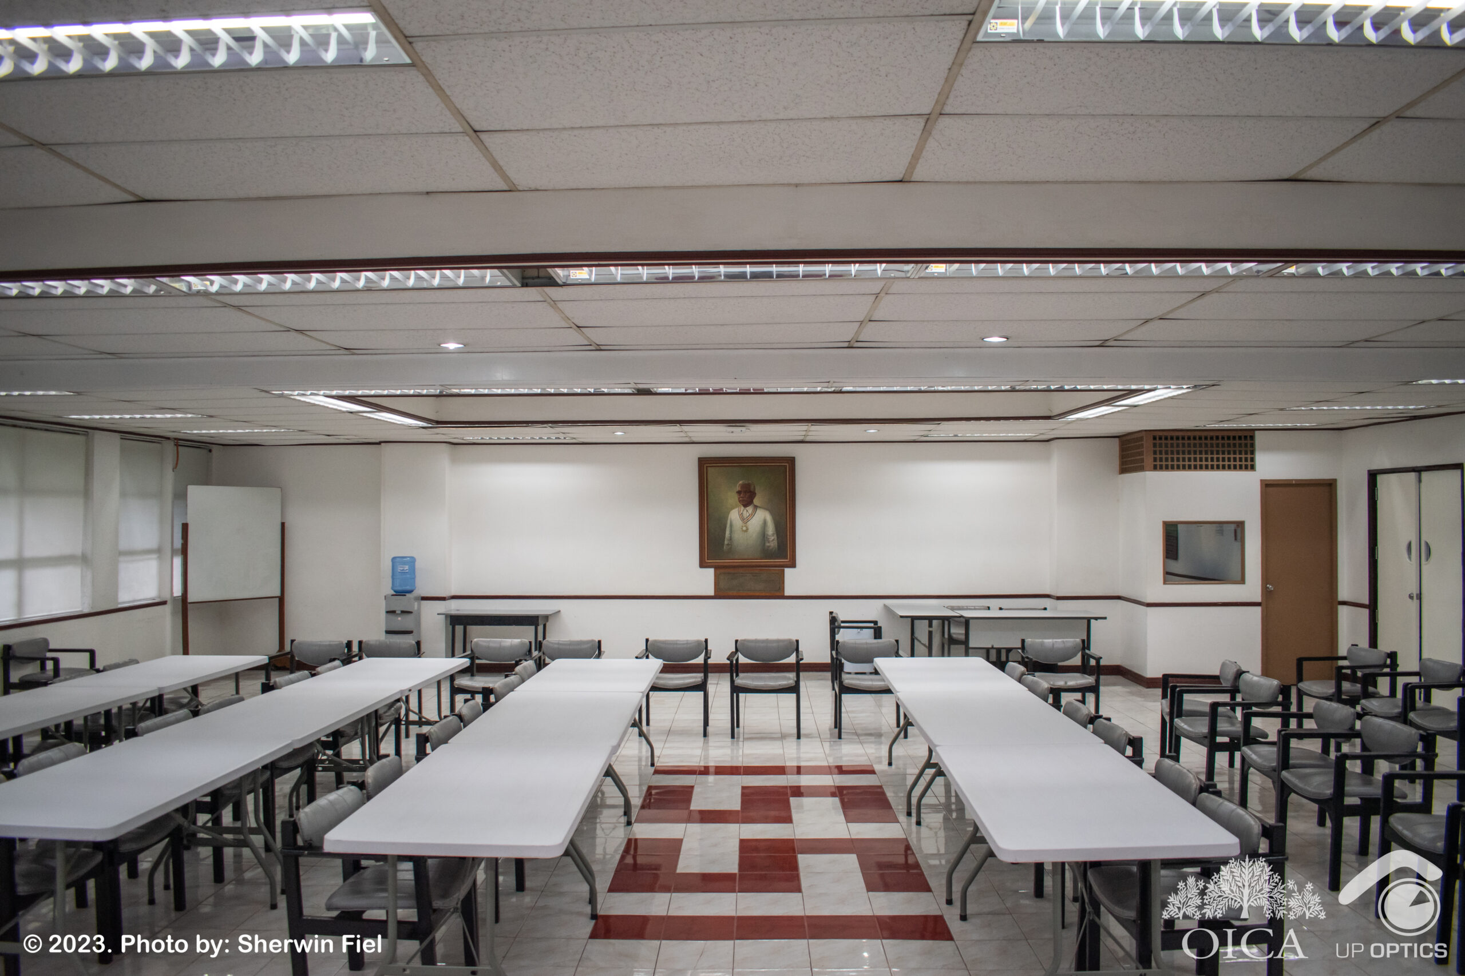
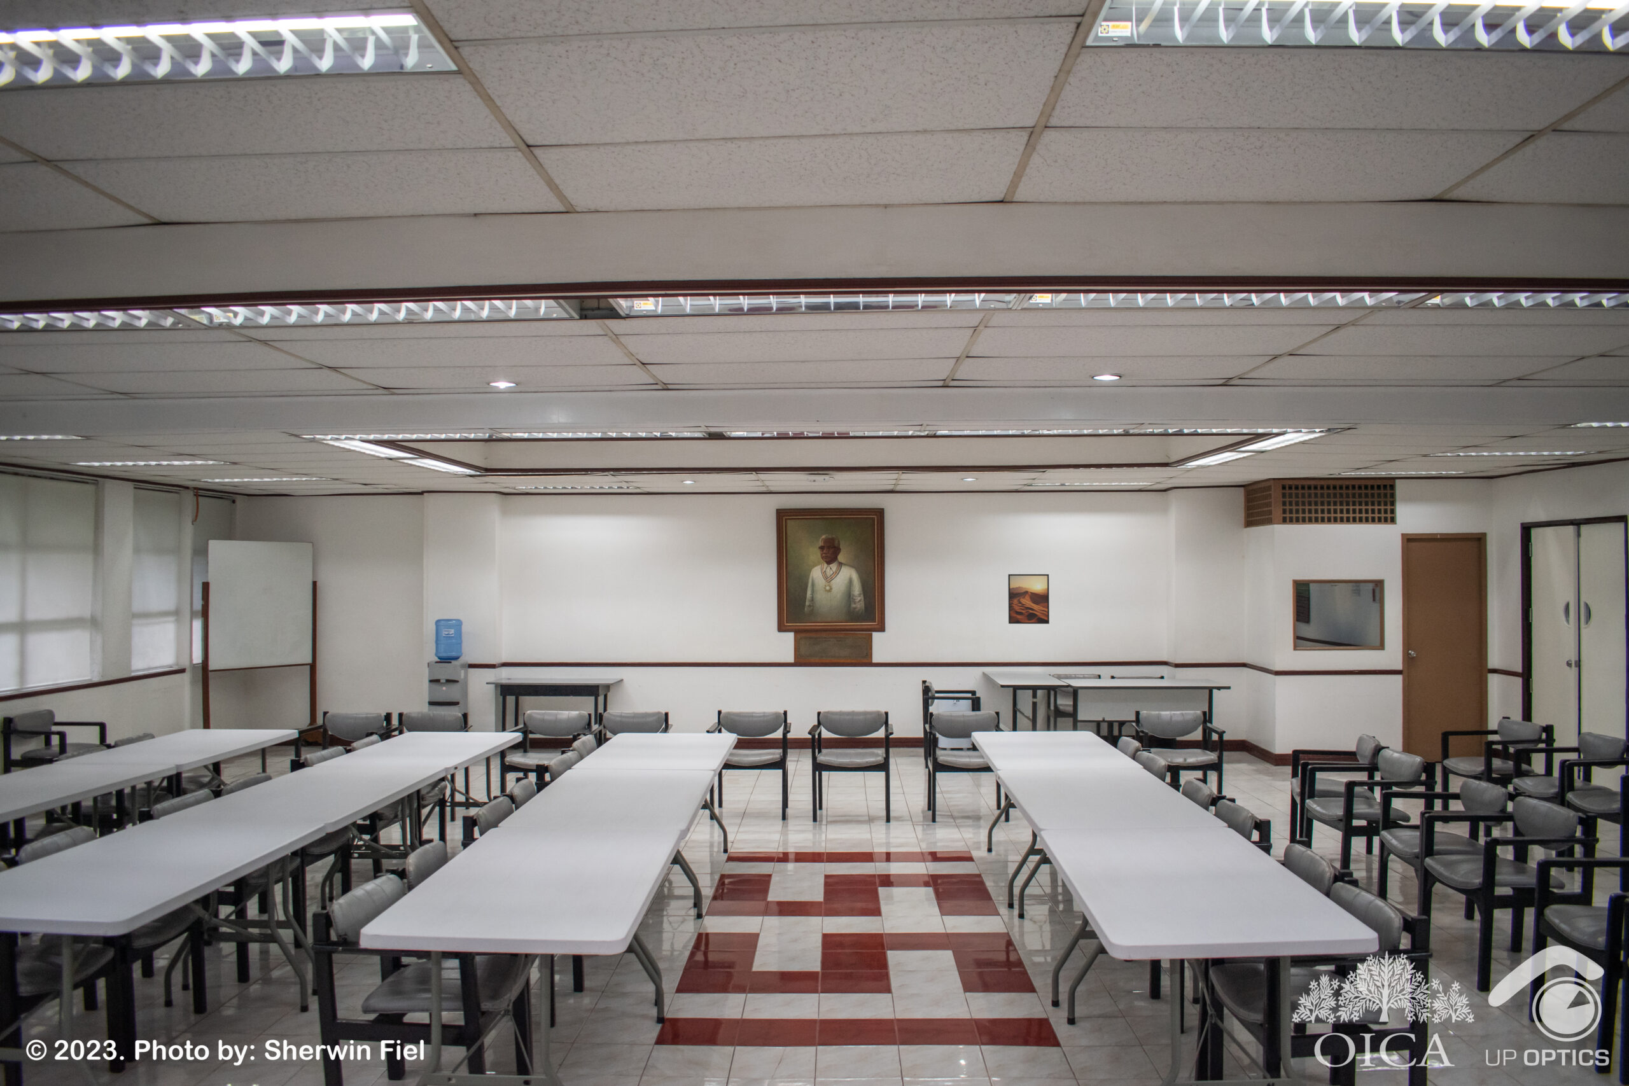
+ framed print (1028, 599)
